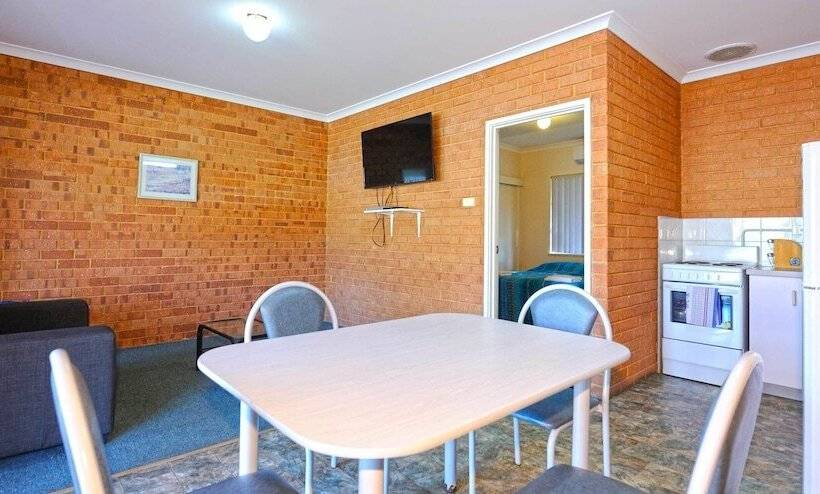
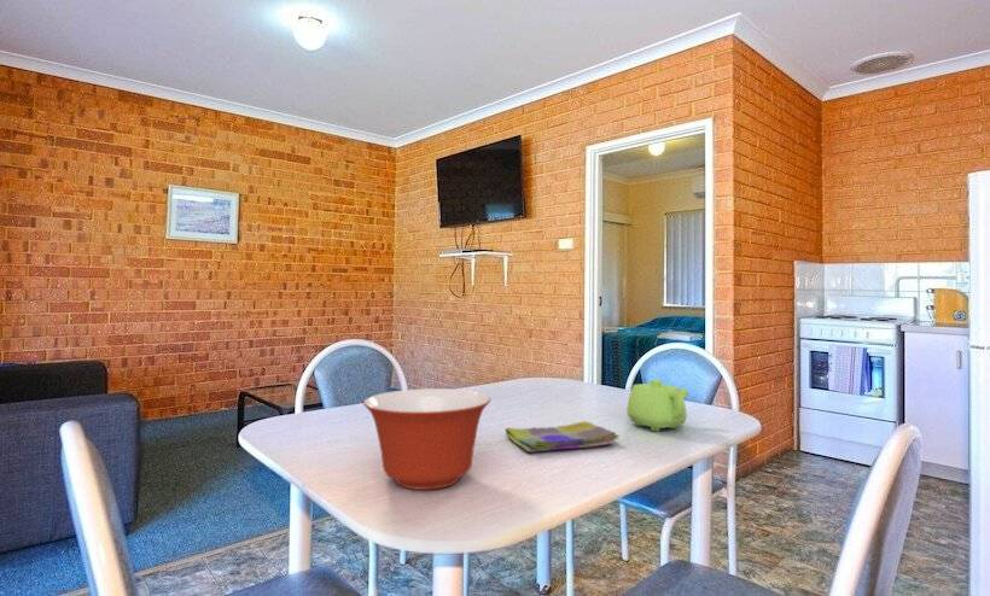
+ mixing bowl (427, 438)
+ dish towel (560, 434)
+ teapot (666, 403)
